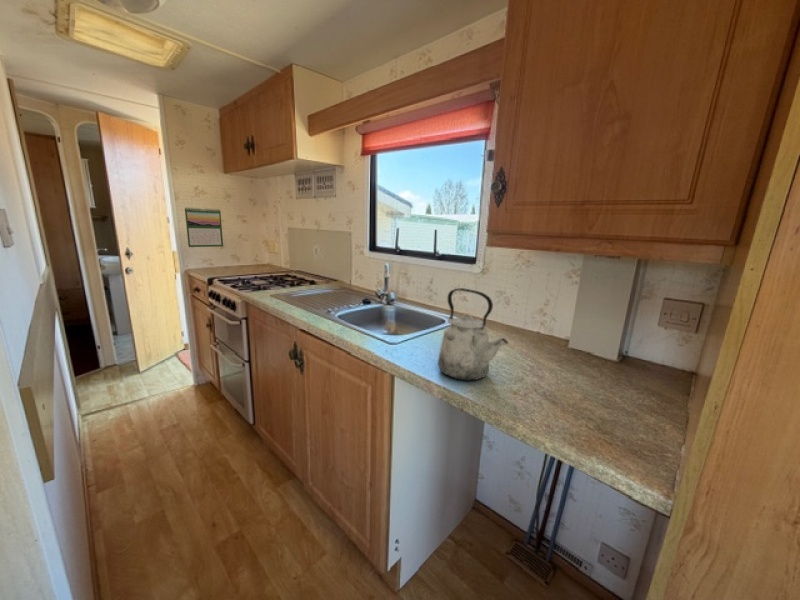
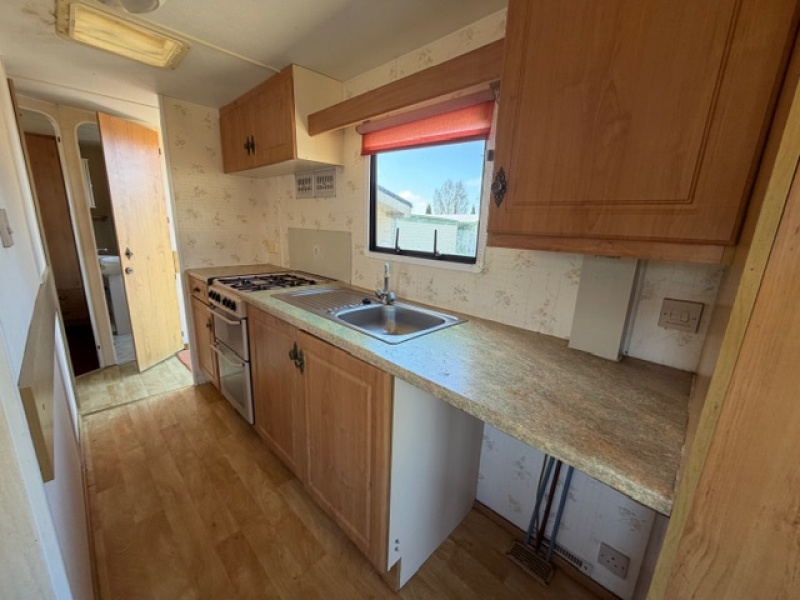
- calendar (204, 227)
- kettle (474, 335)
